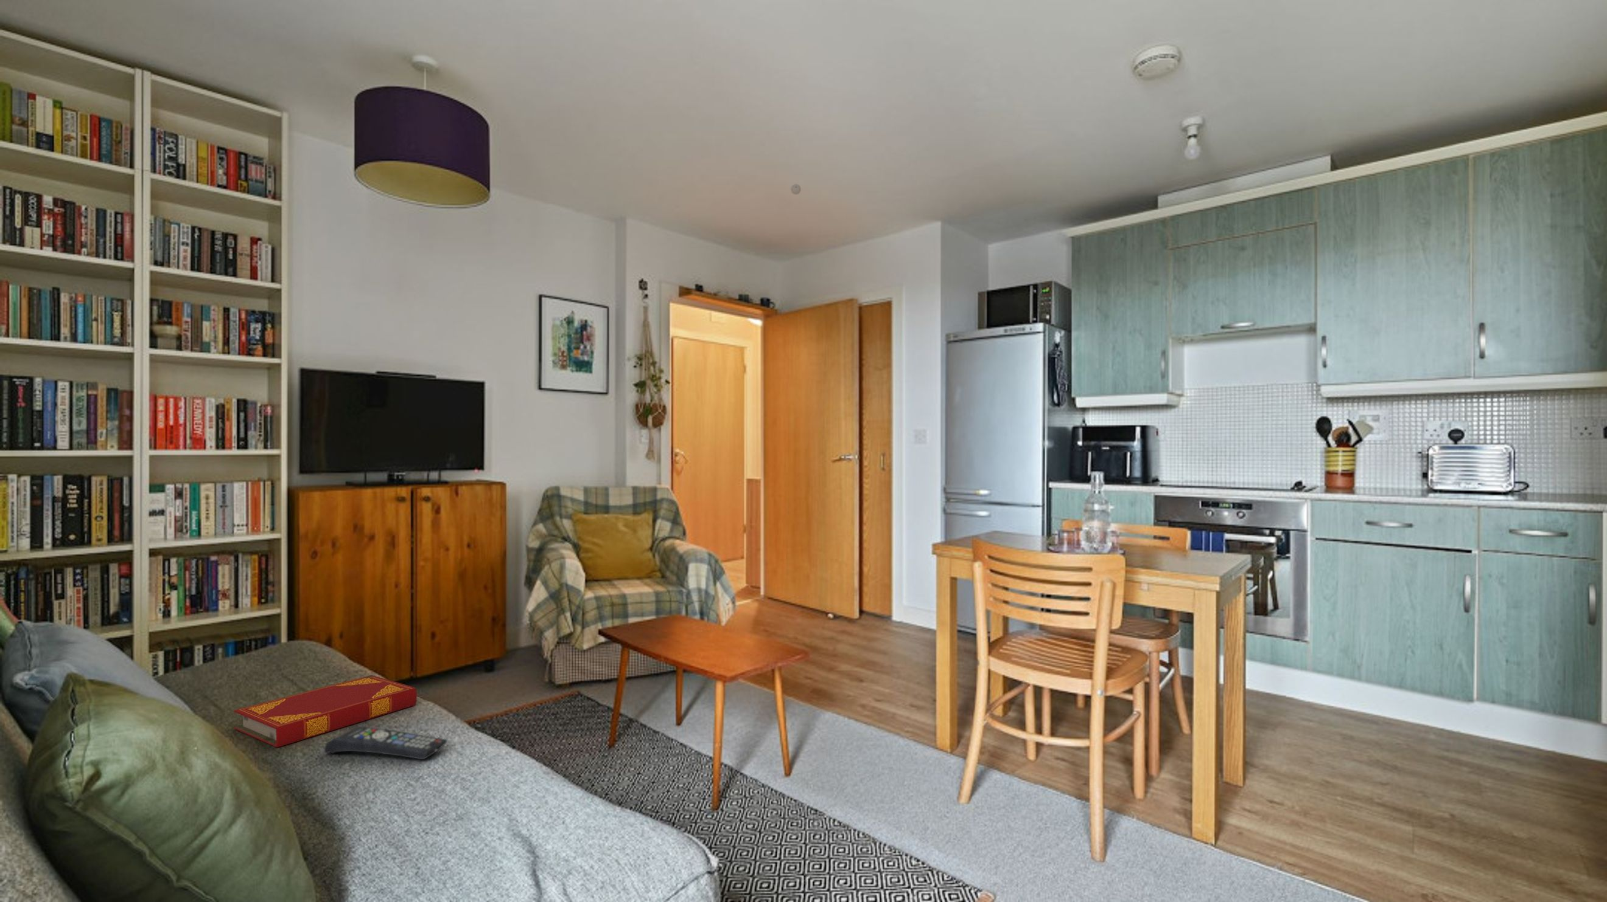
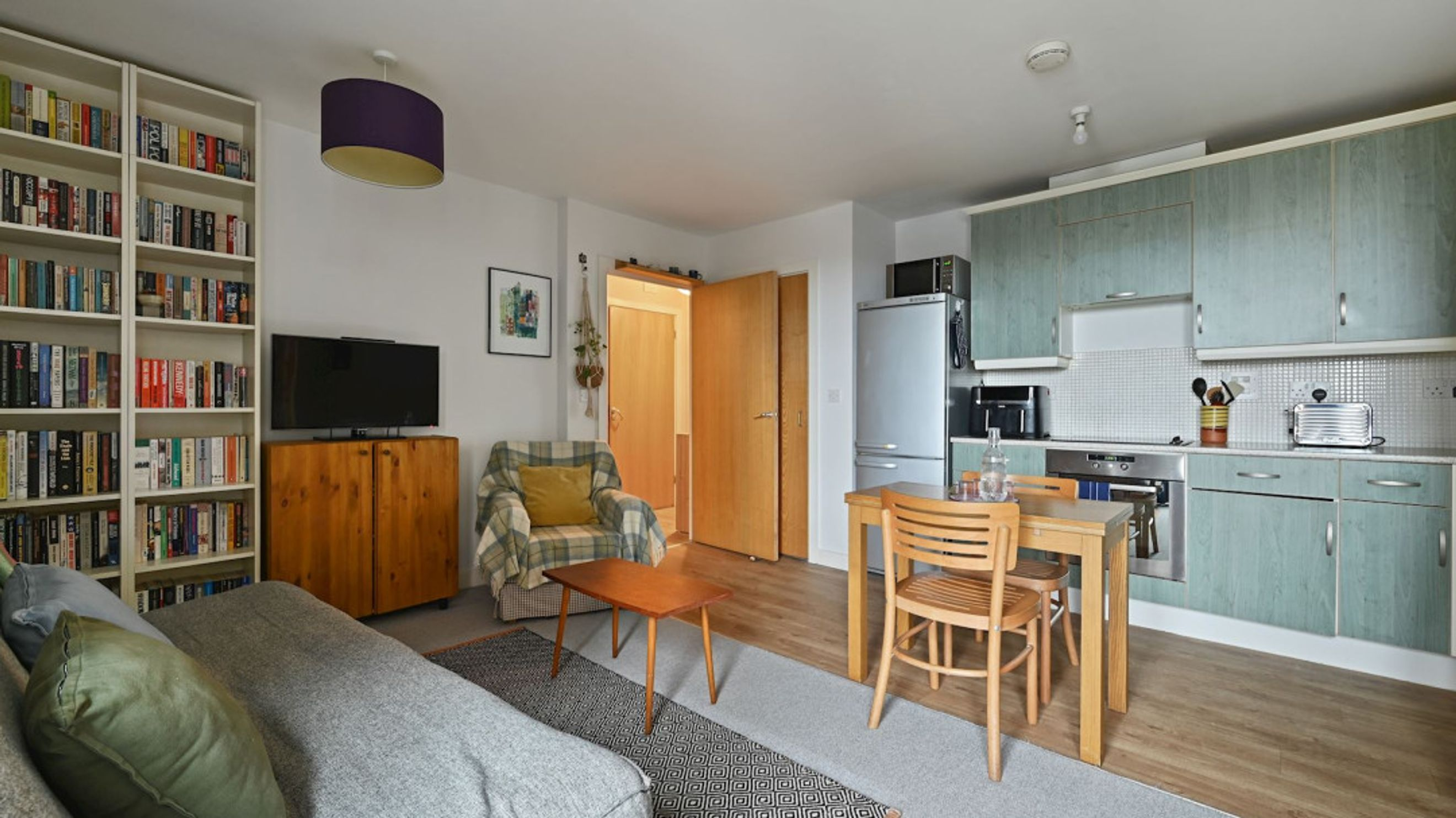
- eyeball (796, 189)
- remote control (385, 743)
- hardback book (329, 707)
